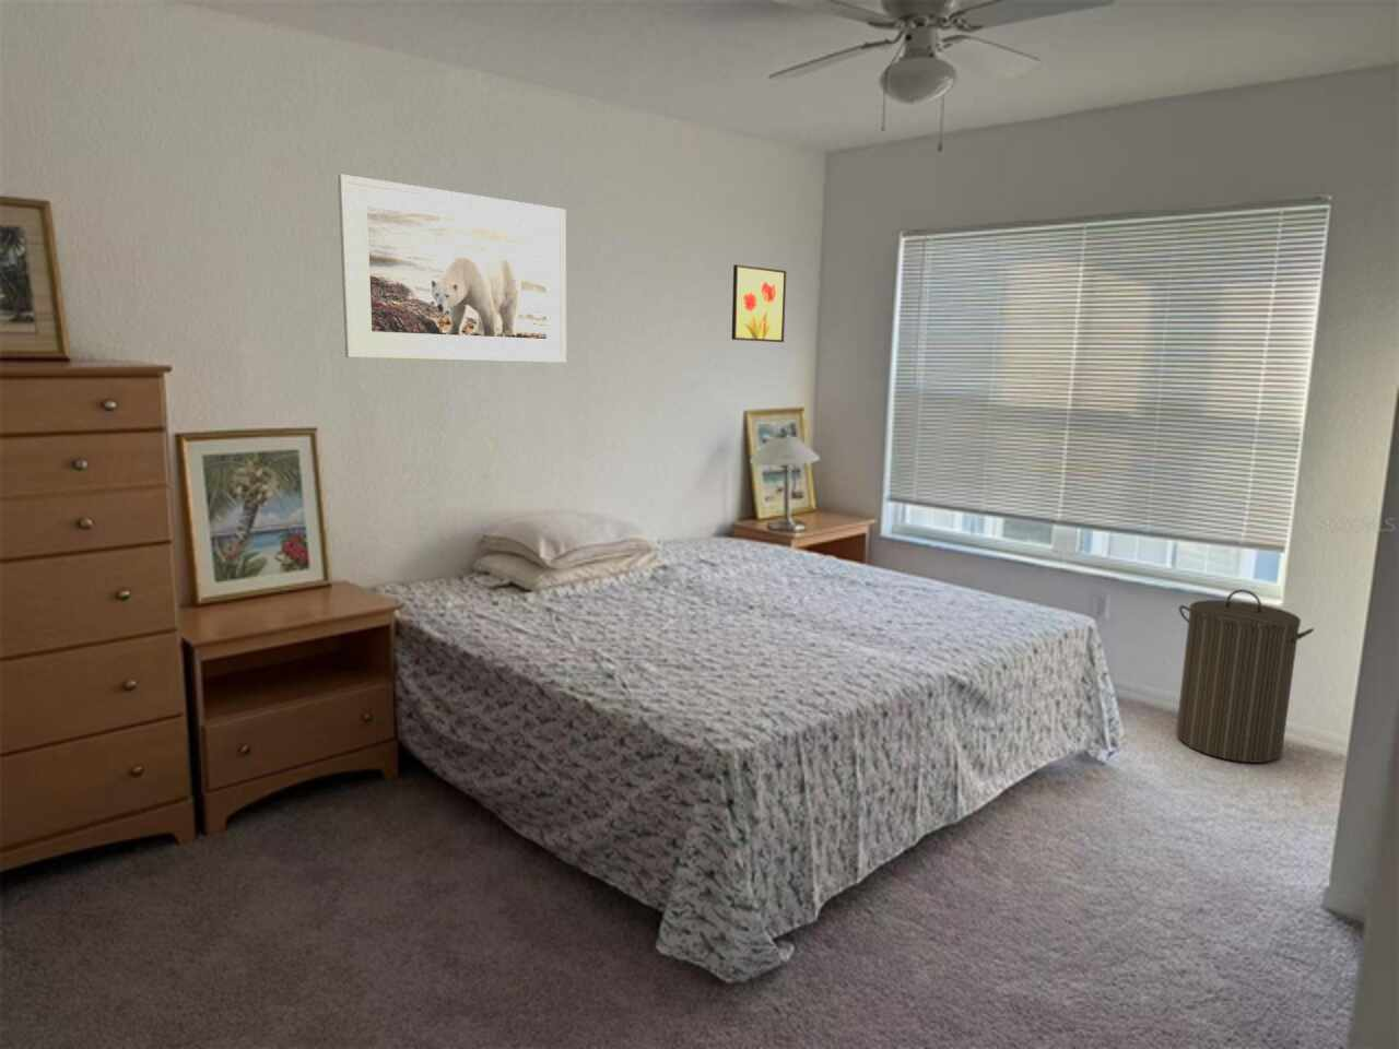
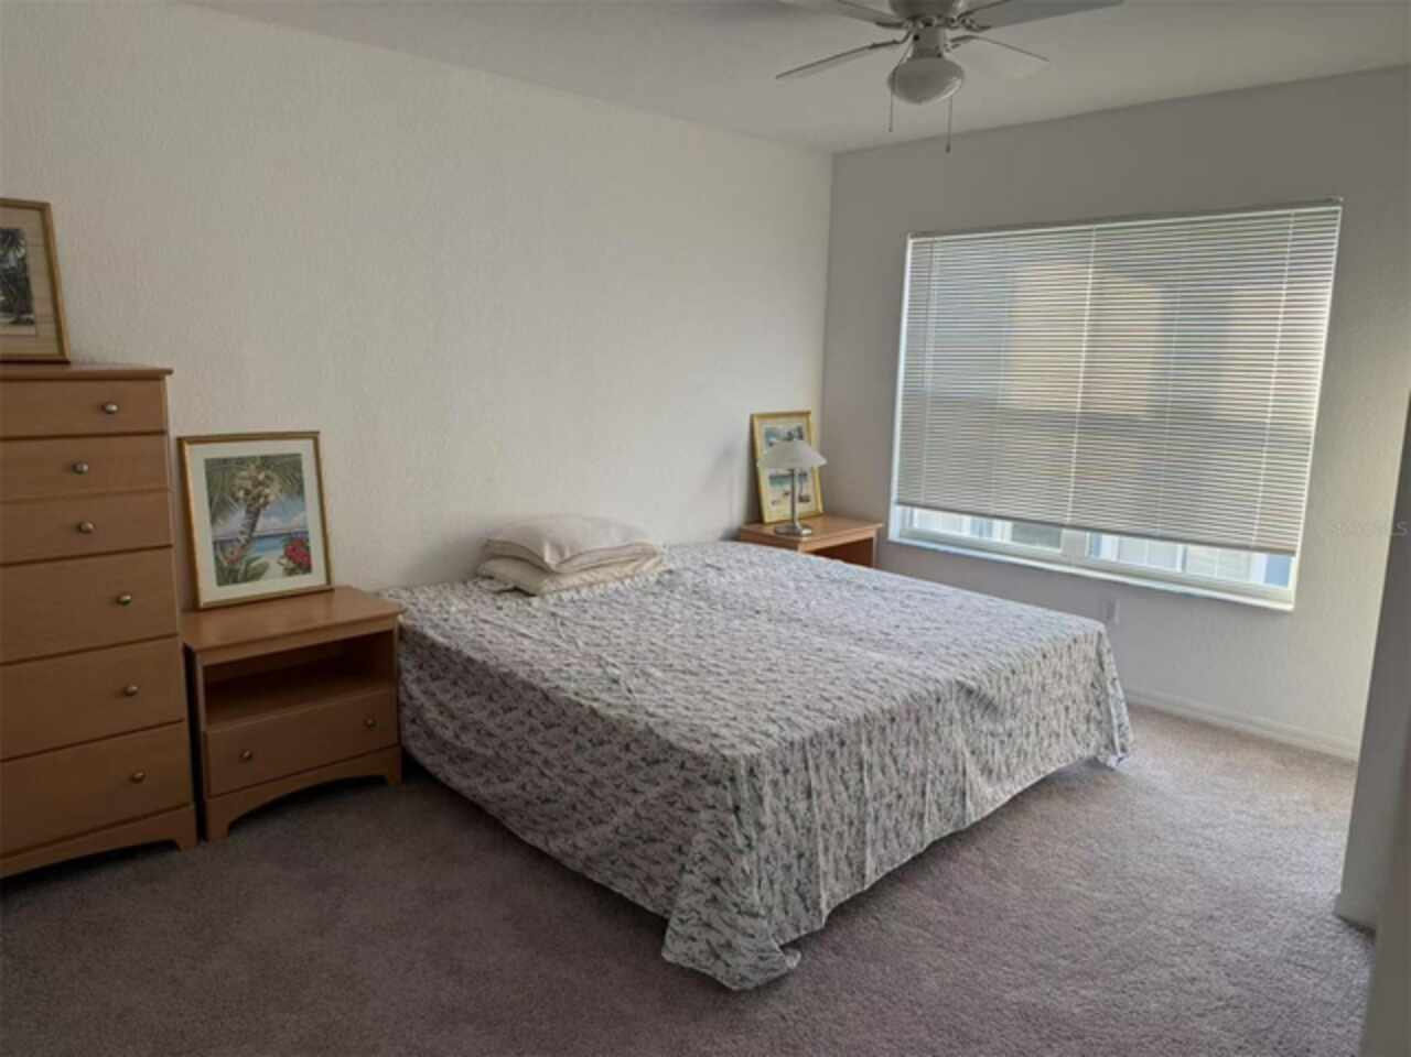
- laundry hamper (1237, 668)
- wall art (758, 304)
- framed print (464, 278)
